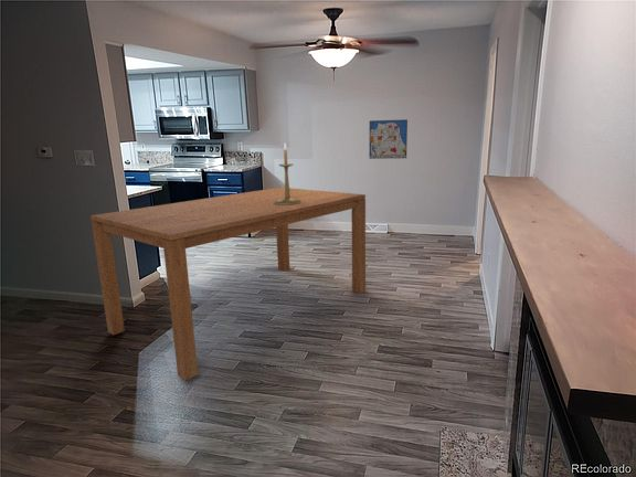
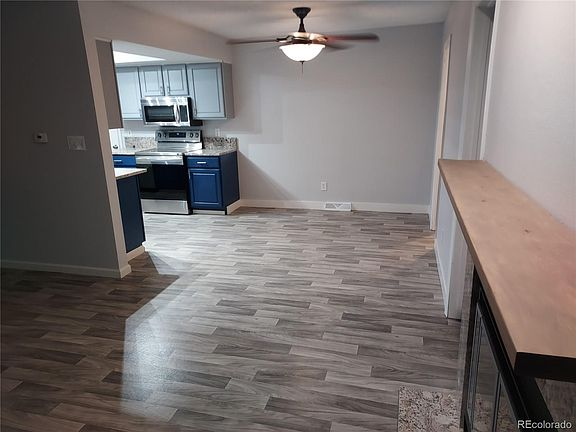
- candlestick (286, 172)
- dining table (239, 235)
- wall art (388, 139)
